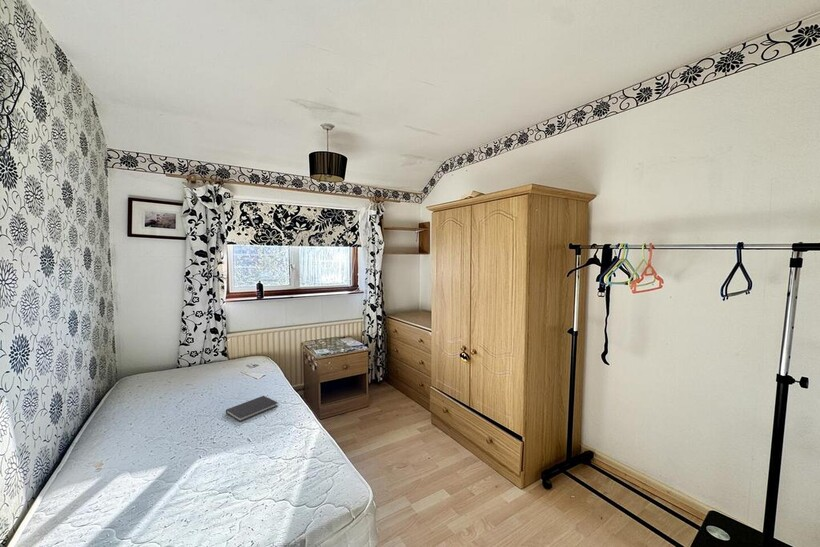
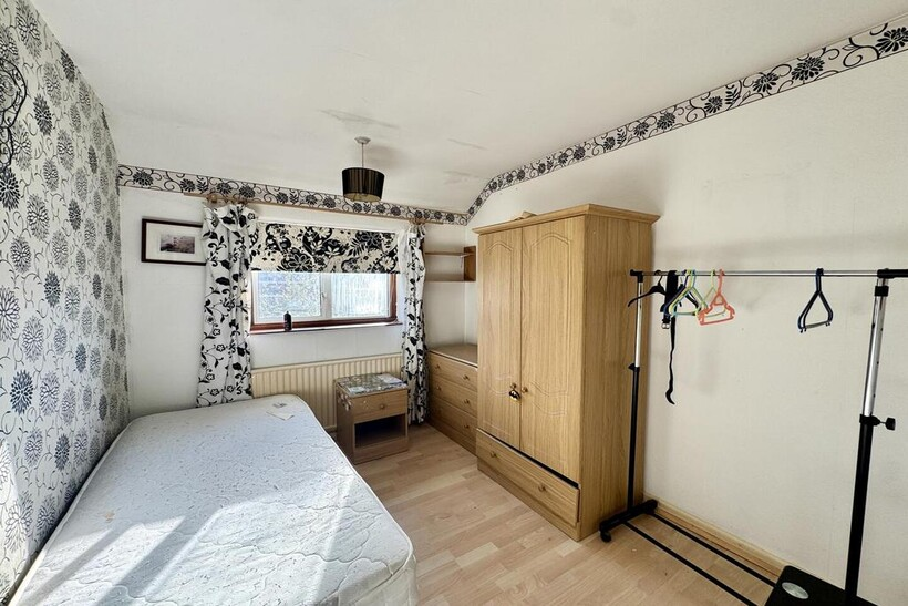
- diary (252, 407)
